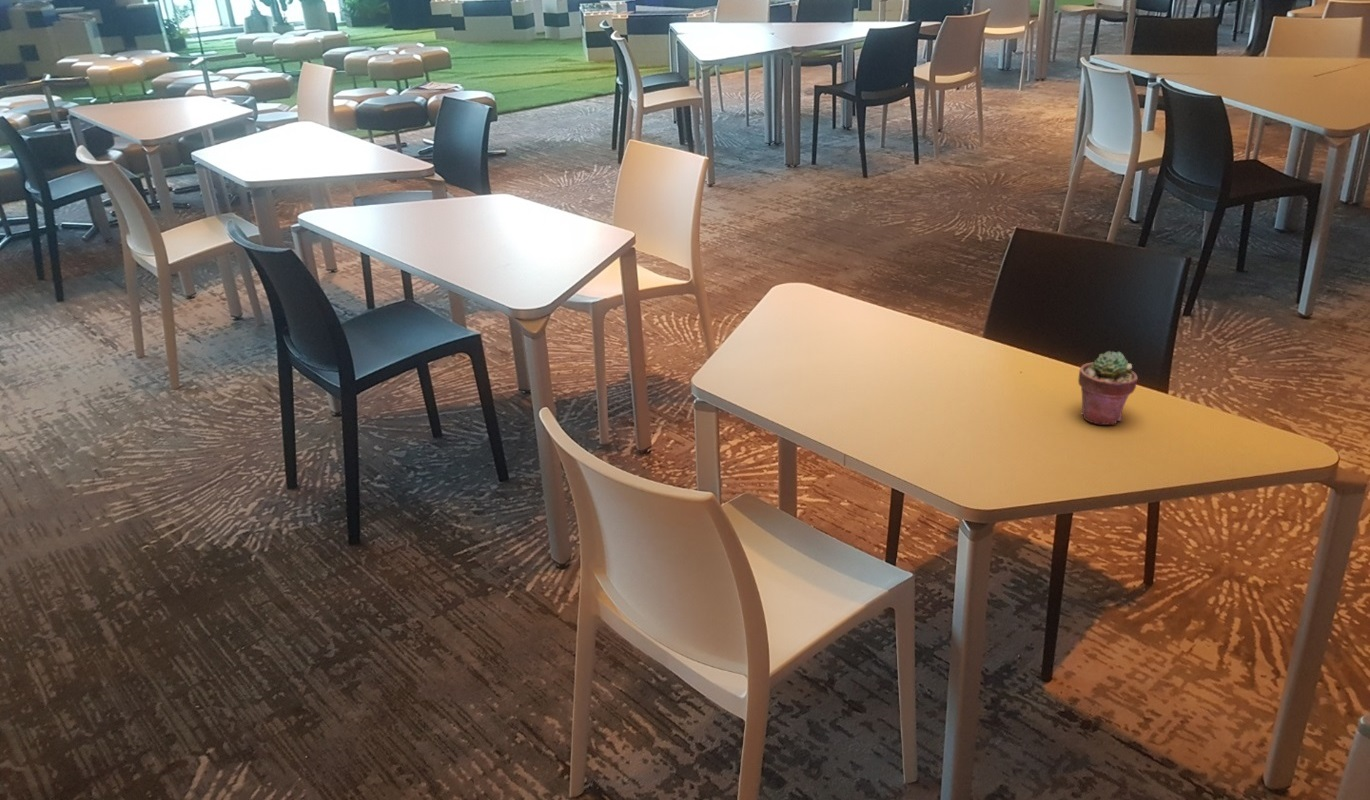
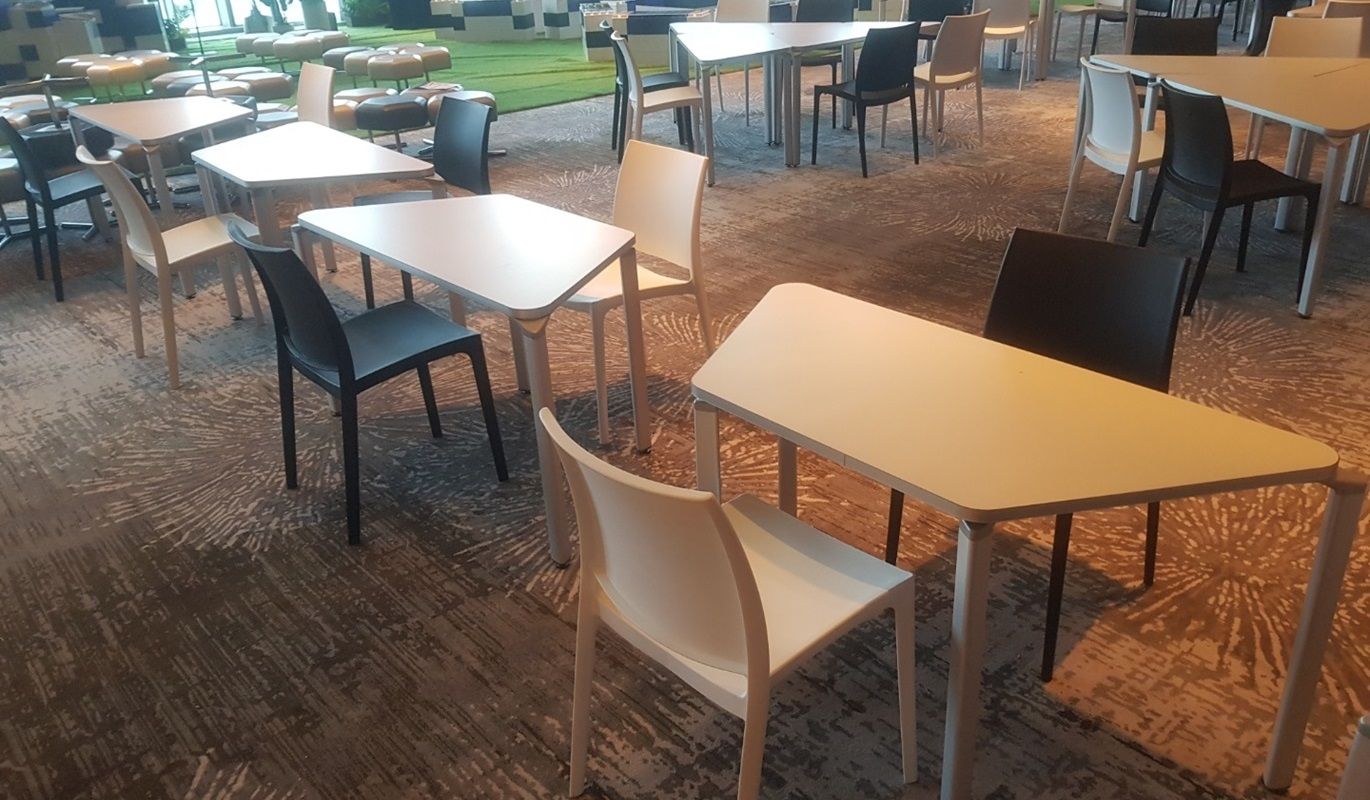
- potted succulent (1106, 385)
